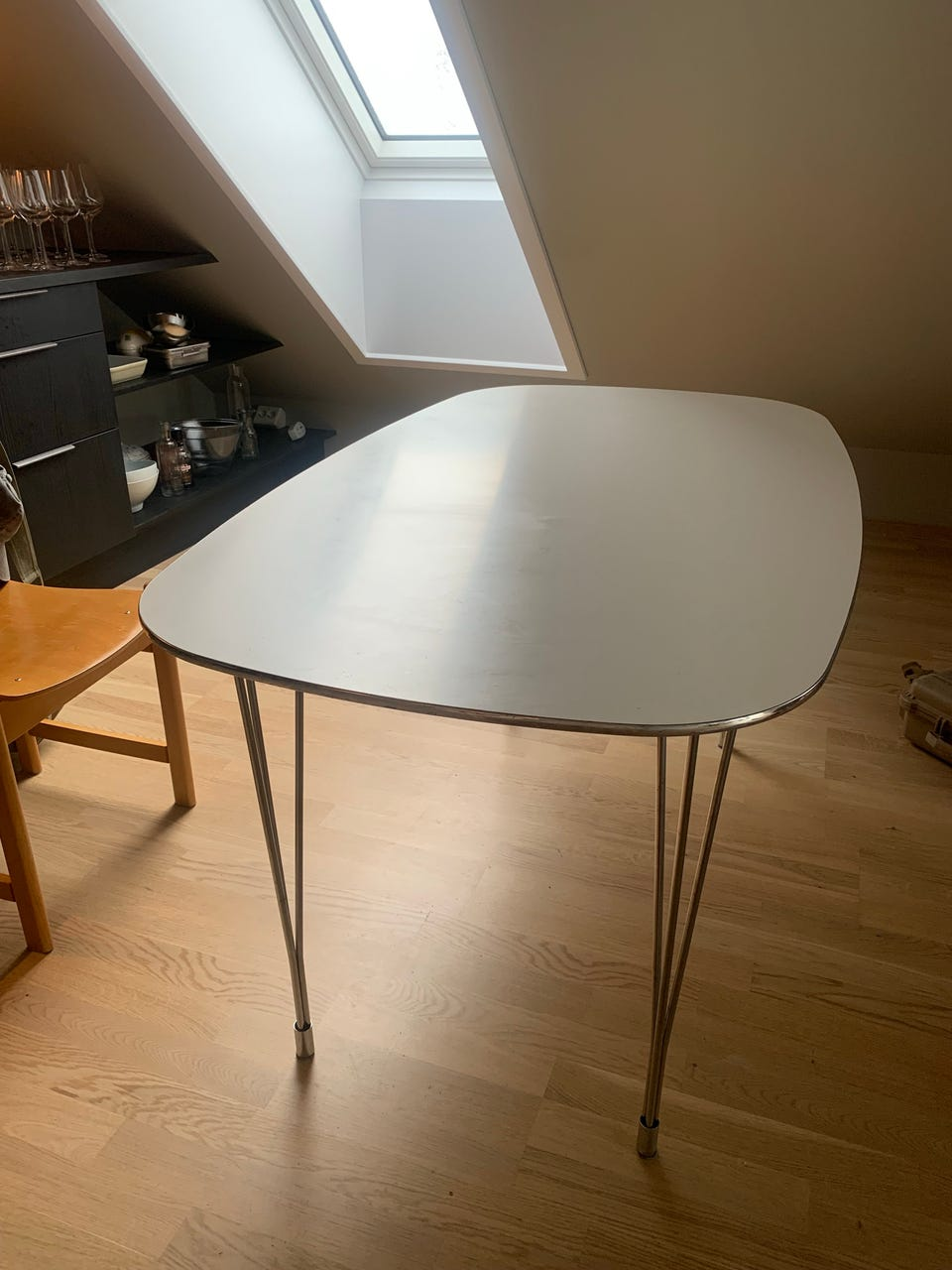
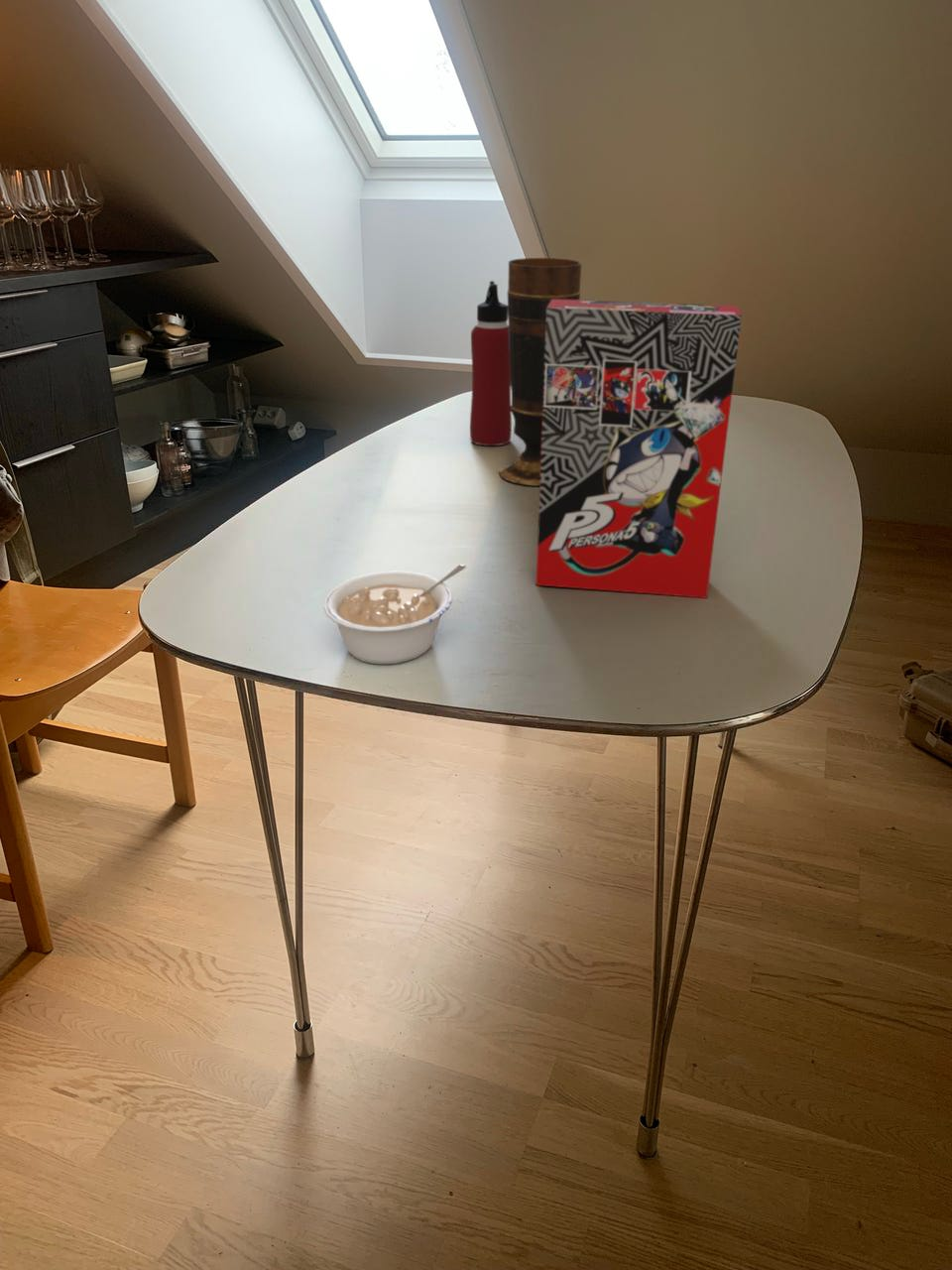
+ water bottle (491, 363)
+ cereal box (632, 452)
+ legume (391, 613)
+ vase (540, 372)
